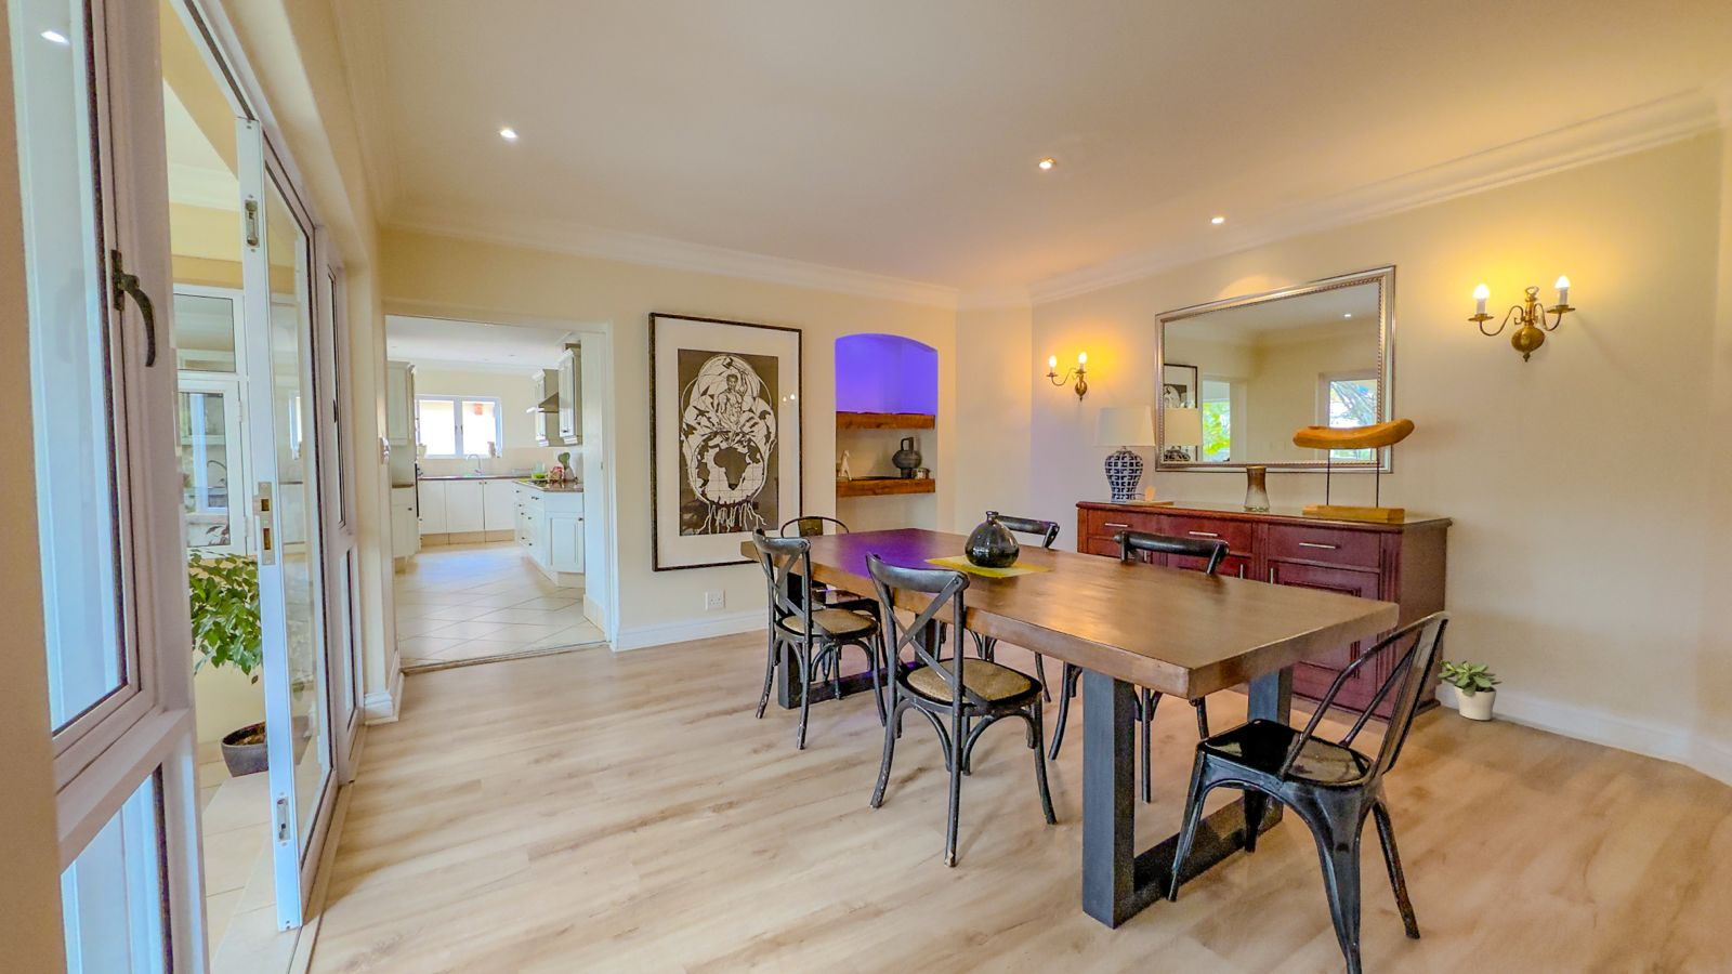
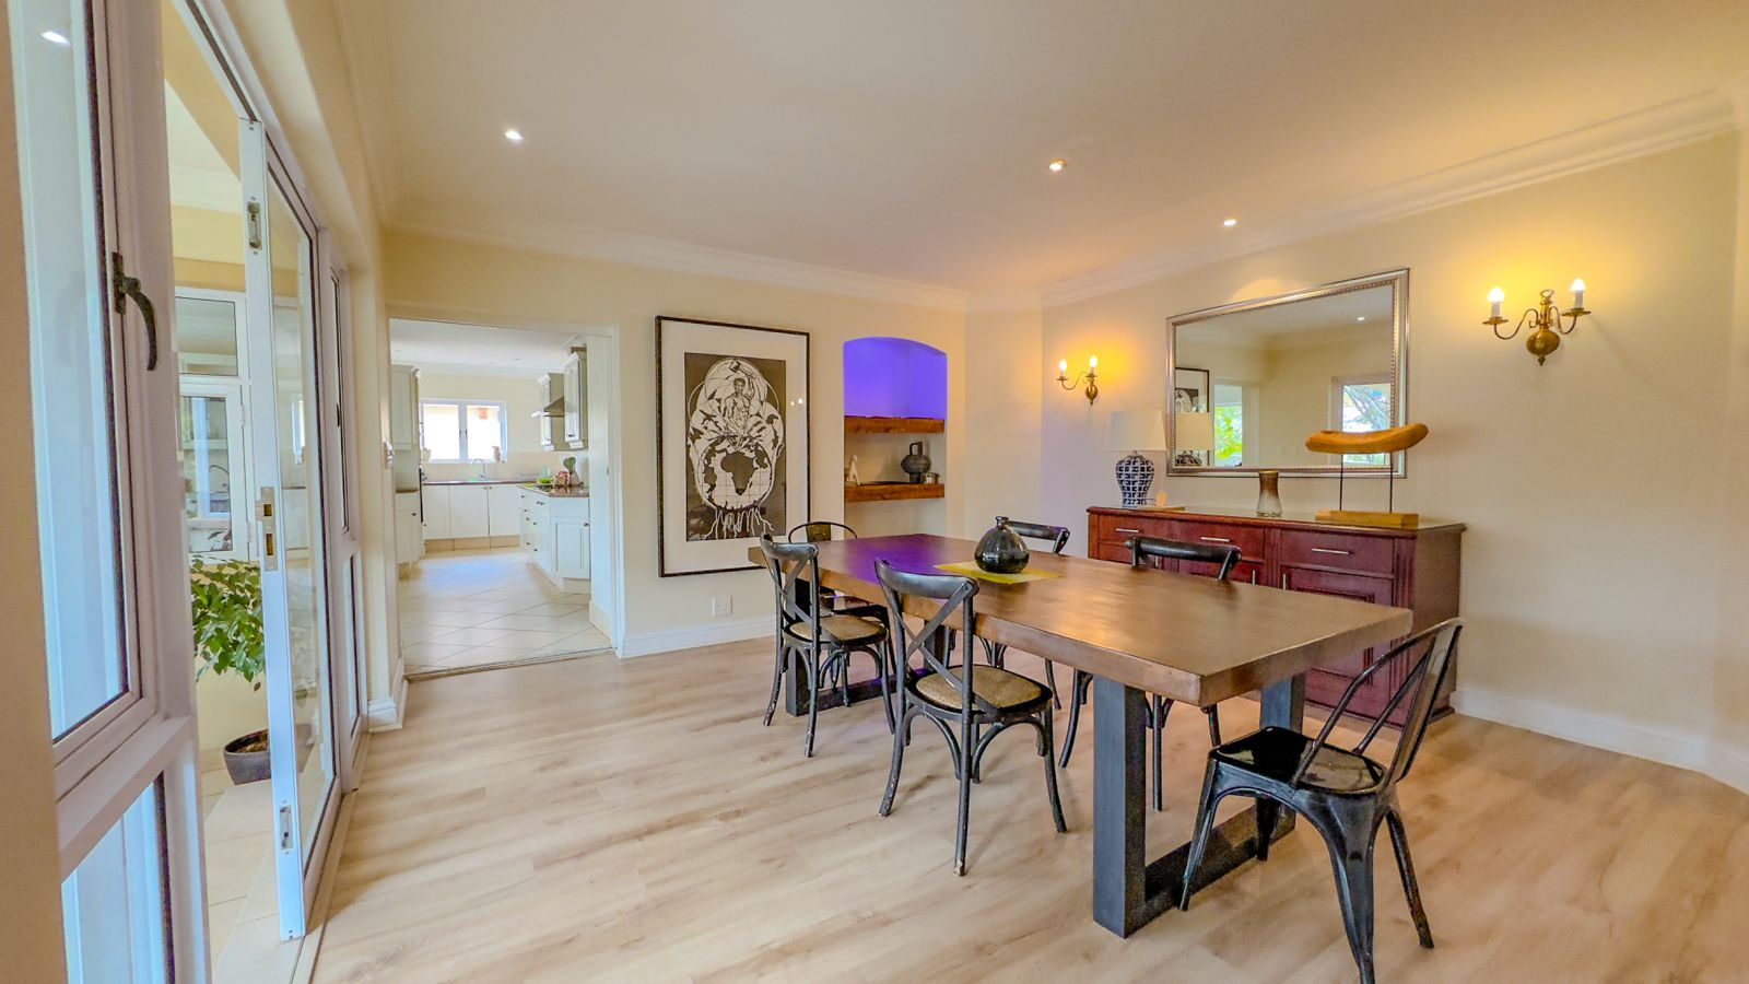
- potted plant (1464, 687)
